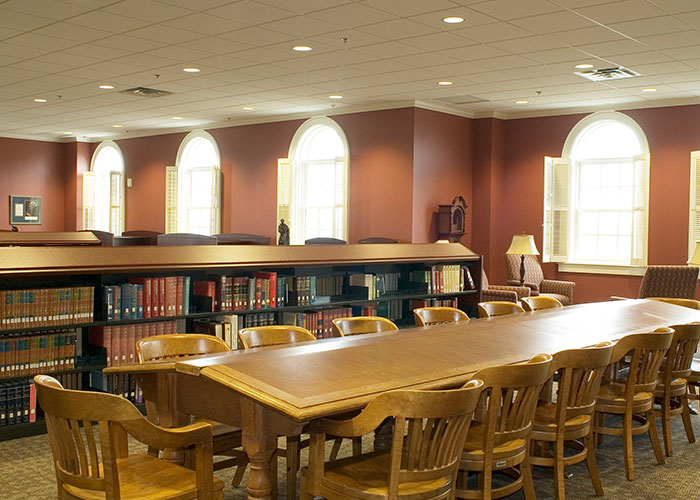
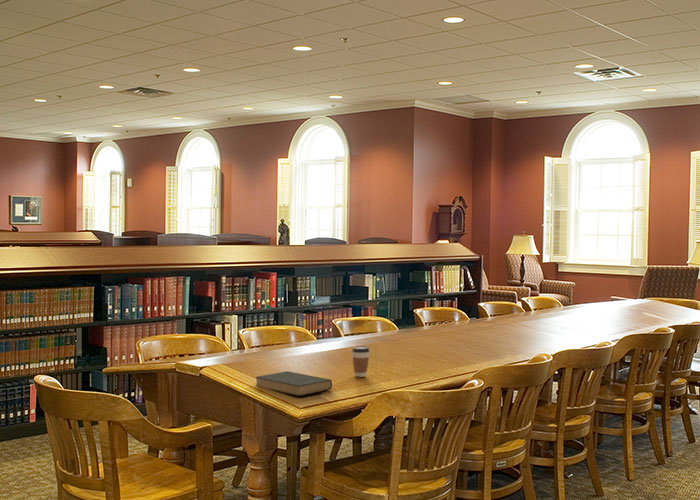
+ book (293, 382)
+ coffee cup (360, 361)
